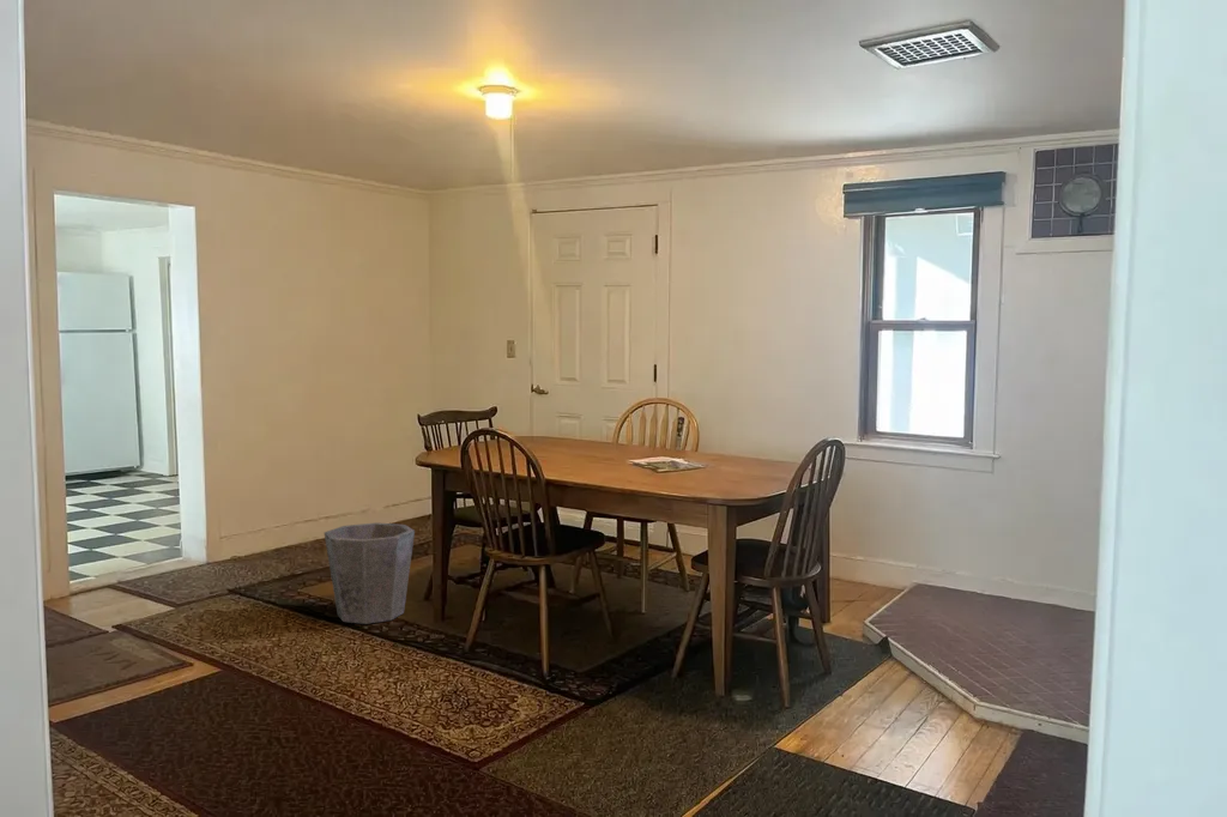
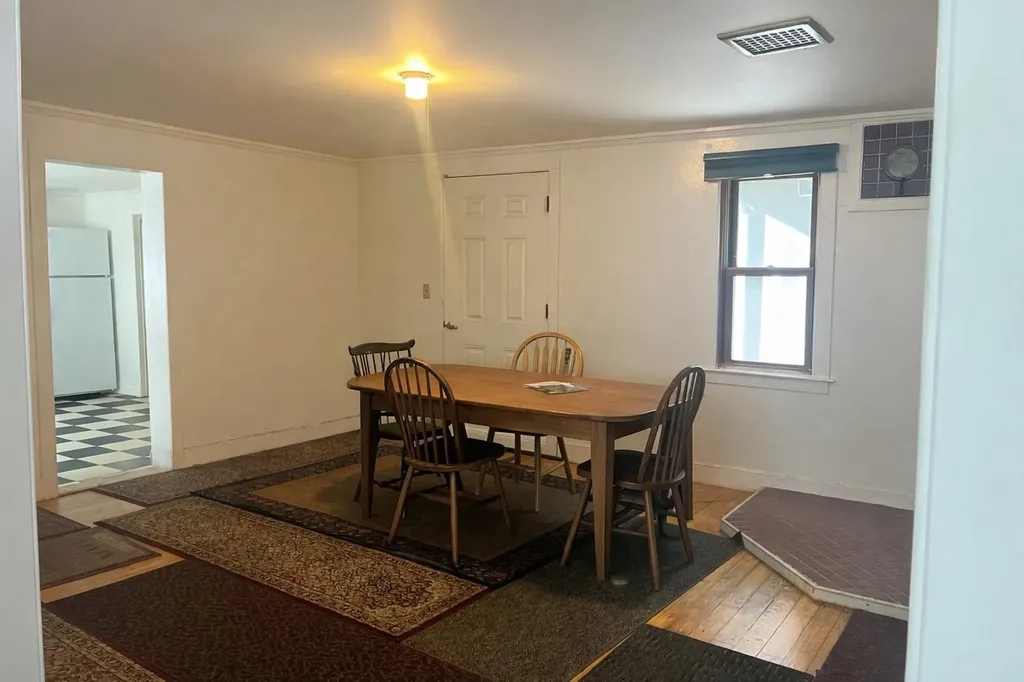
- waste bin (370, 573)
